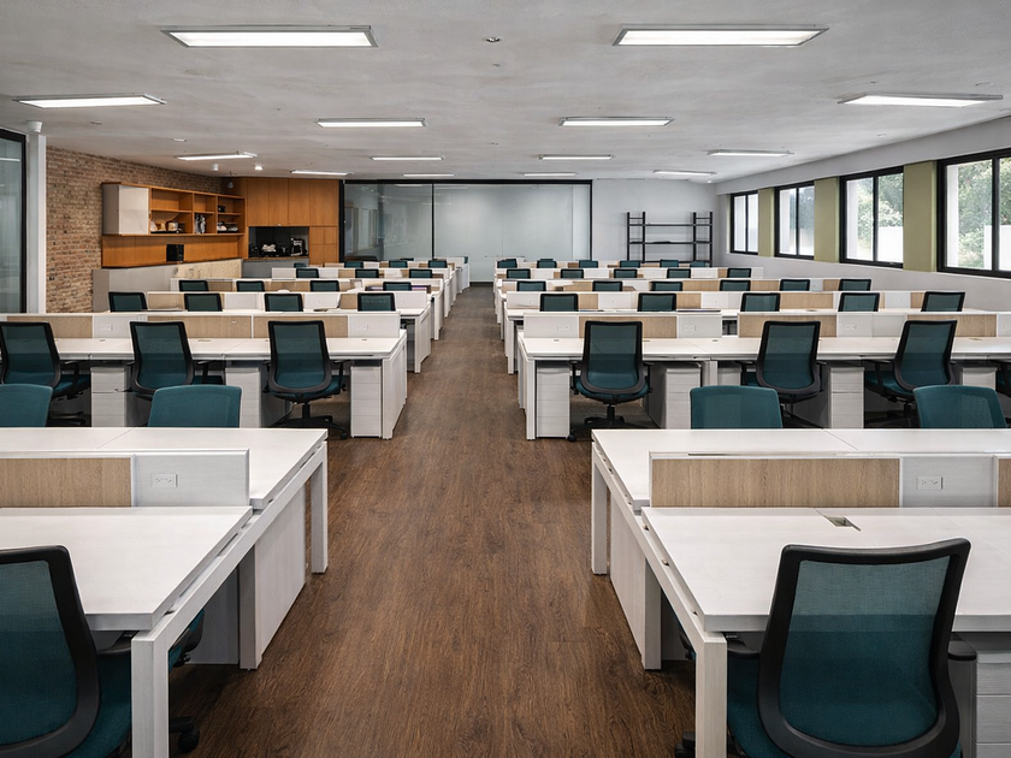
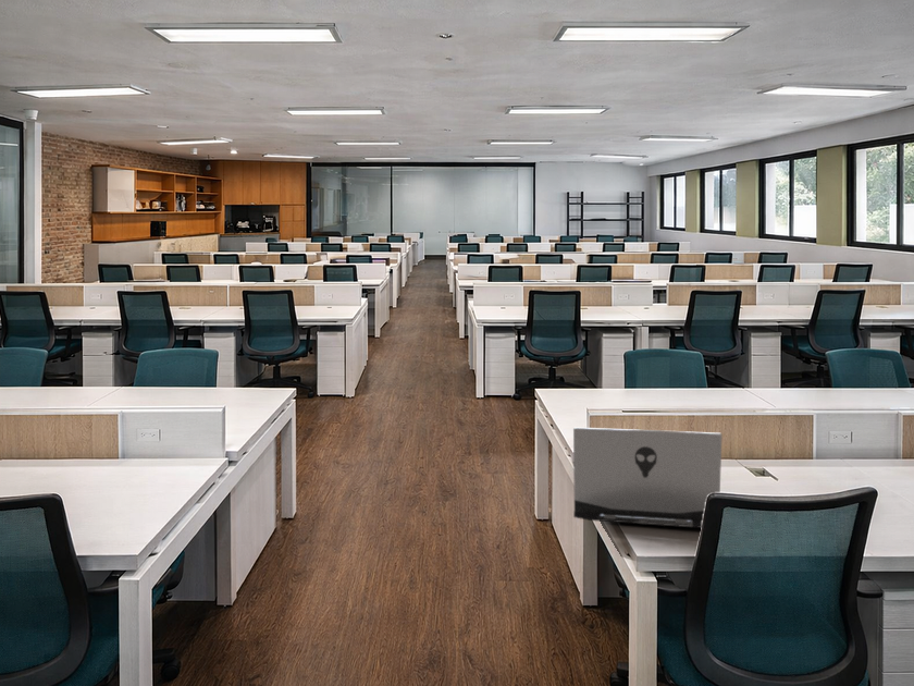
+ laptop computer (646, 468)
